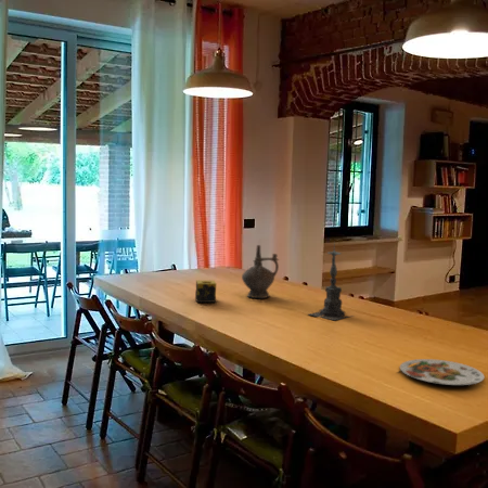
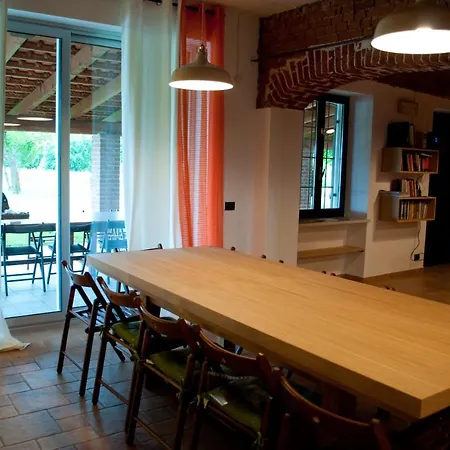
- candle (205, 291)
- ceremonial vessel (260, 270)
- plate (440, 372)
- candle holder (333, 279)
